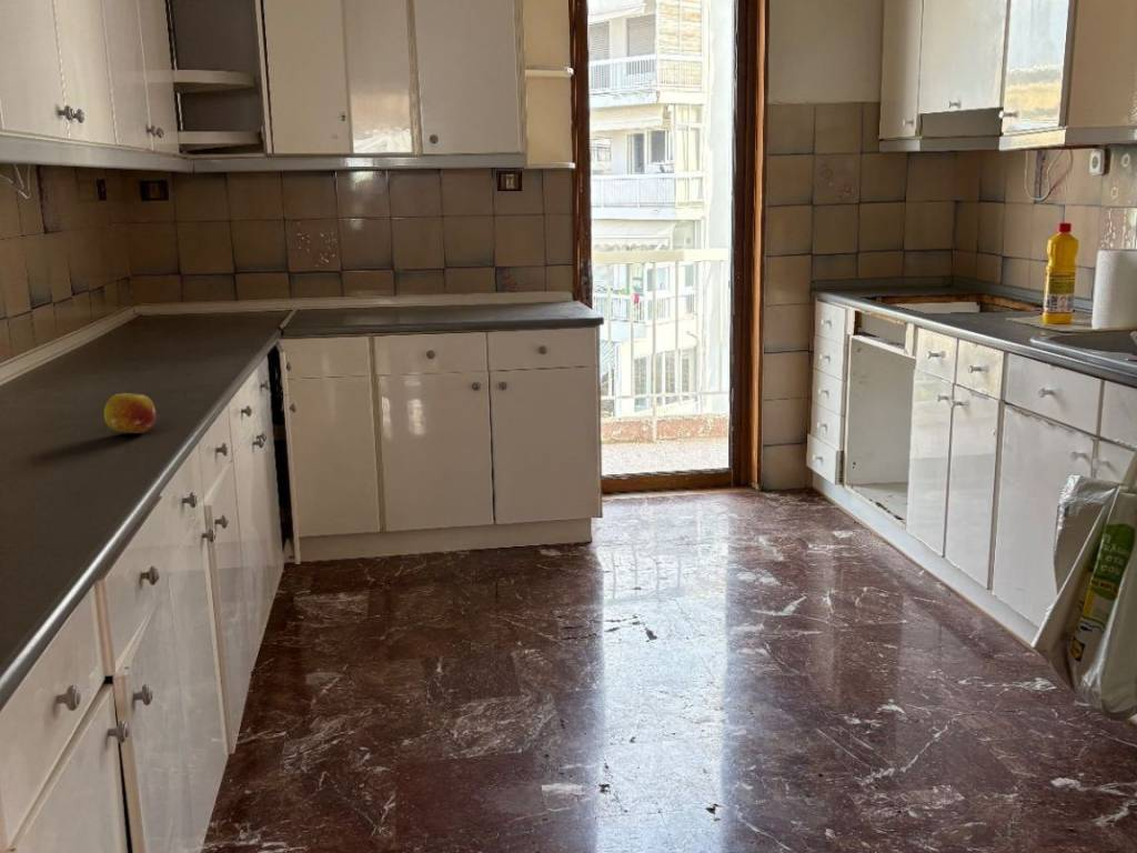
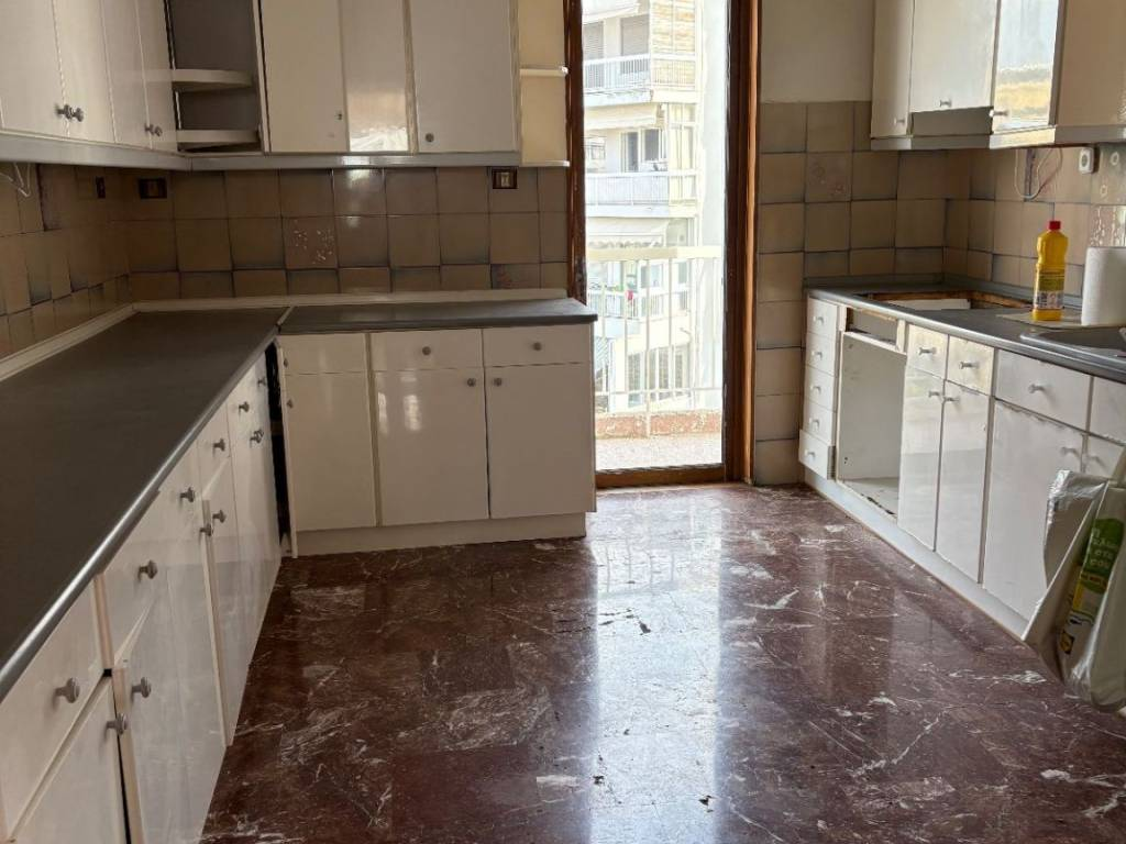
- fruit (130, 413)
